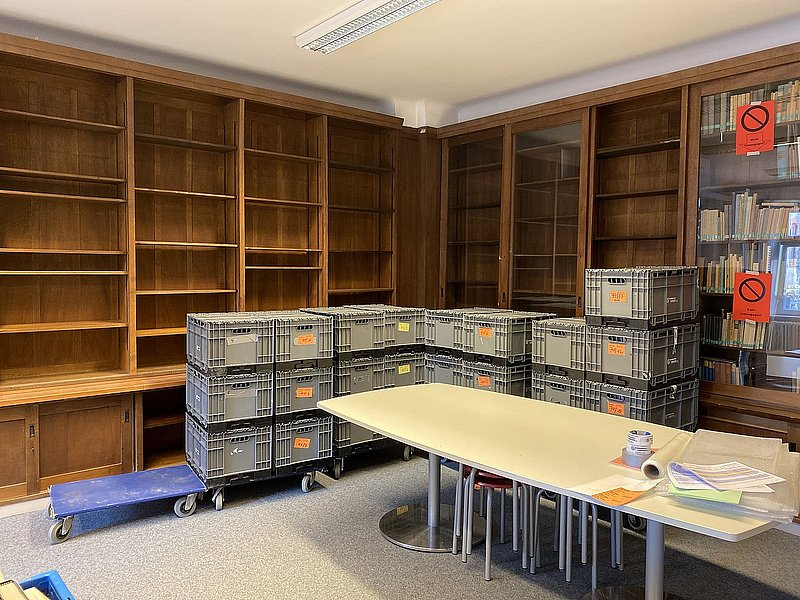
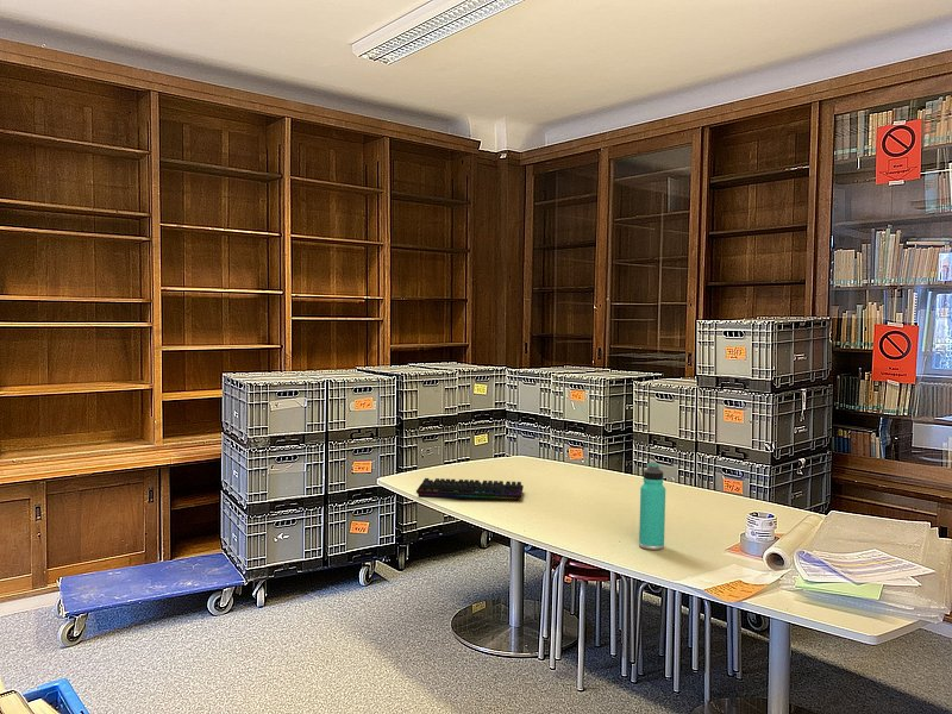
+ keyboard (470, 489)
+ thermos bottle (652, 505)
